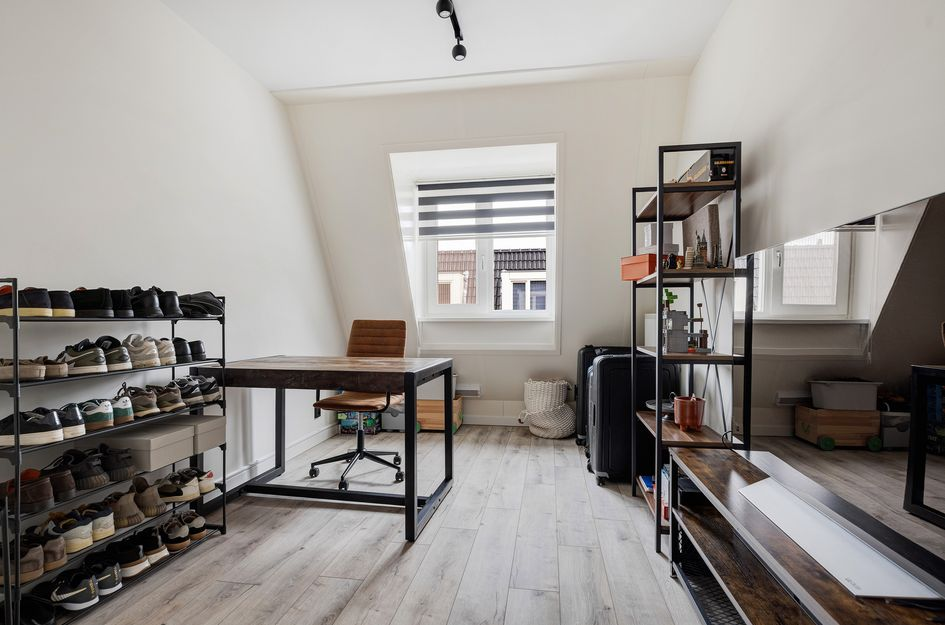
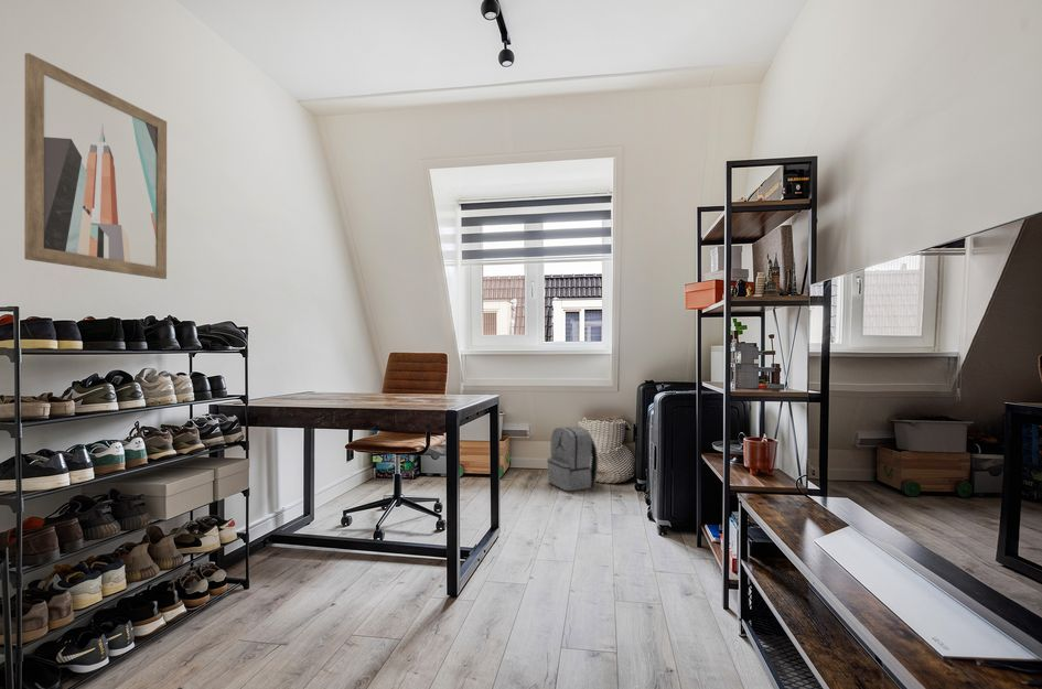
+ wall art (105, 181)
+ backpack (573, 455)
